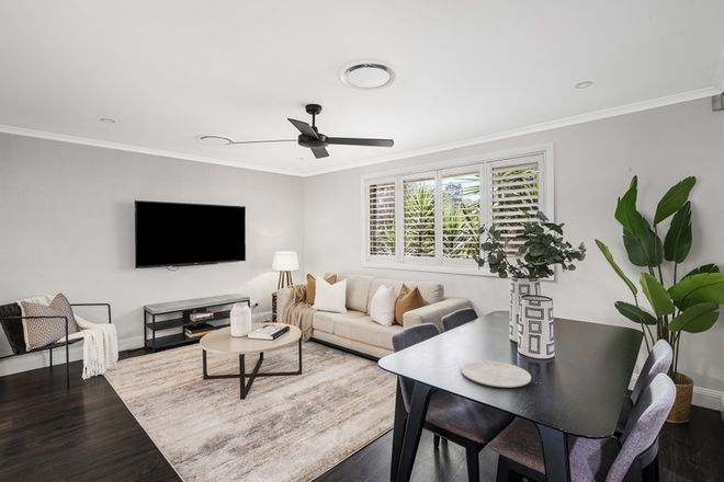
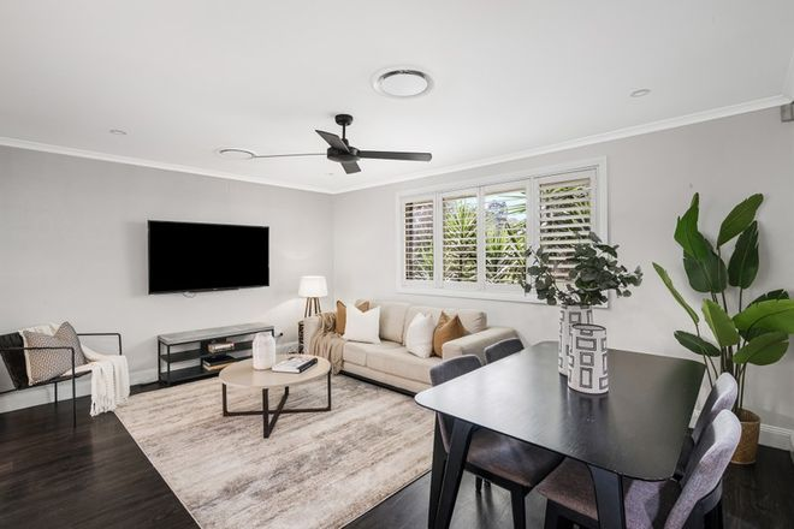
- plate (495, 374)
